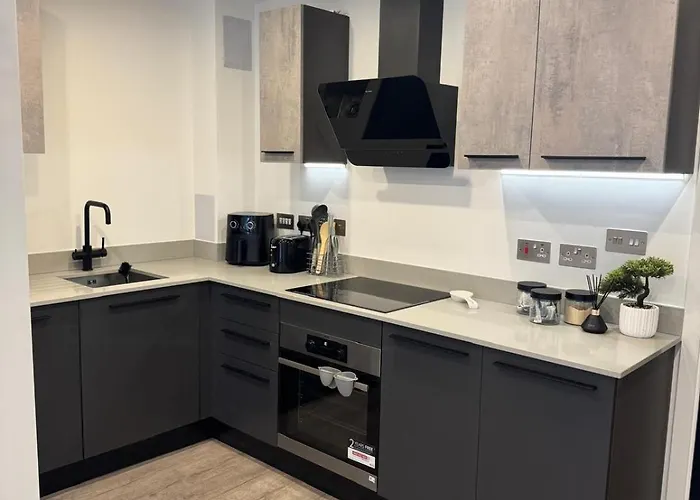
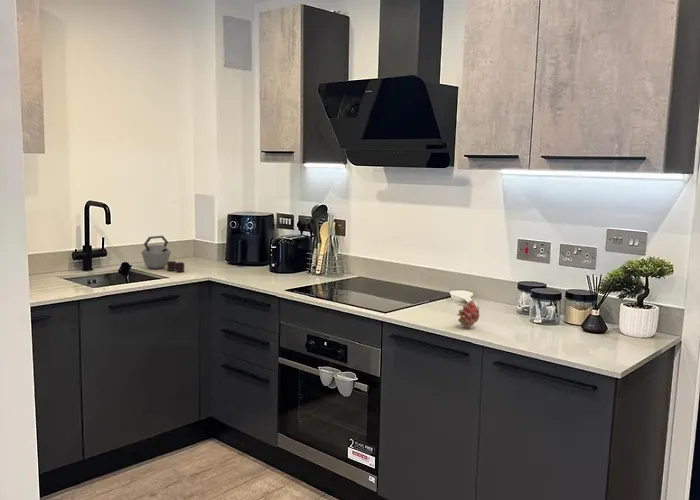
+ kettle (165, 253)
+ fruit (468, 312)
